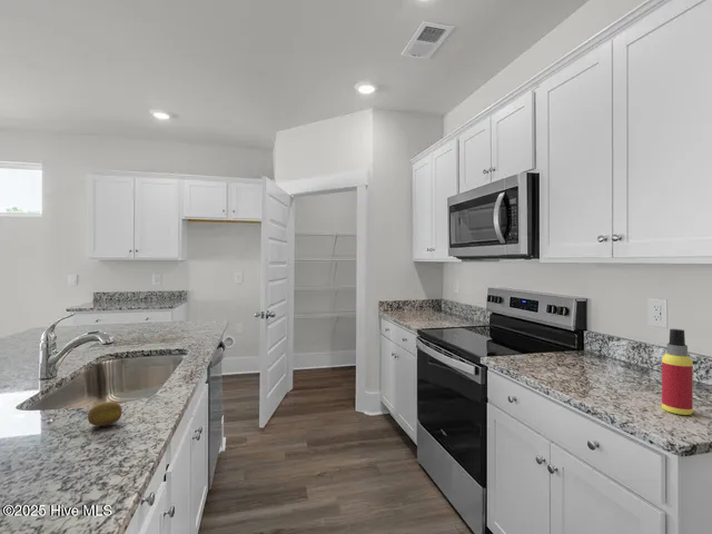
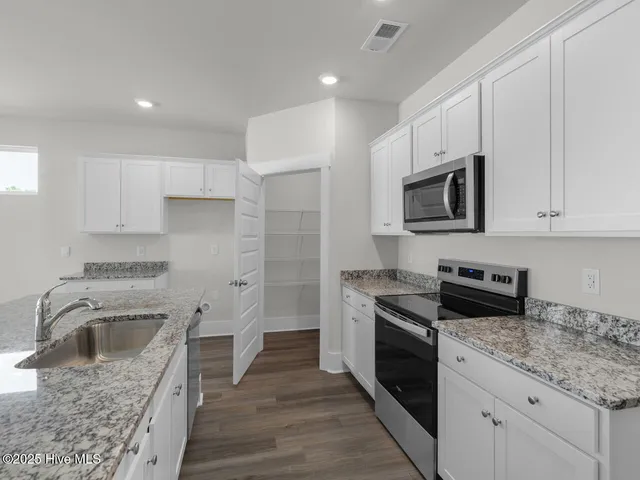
- spray bottle (676, 369)
- fruit (105, 413)
